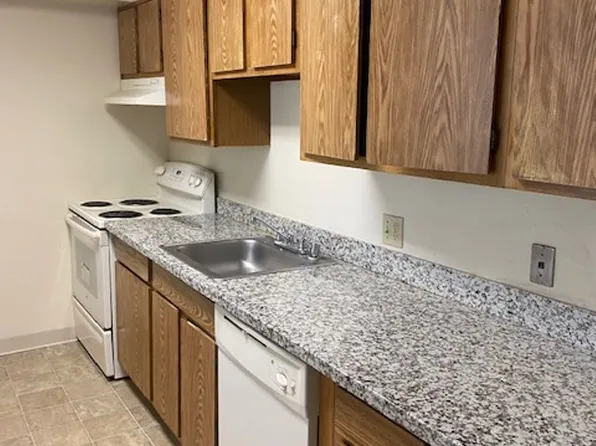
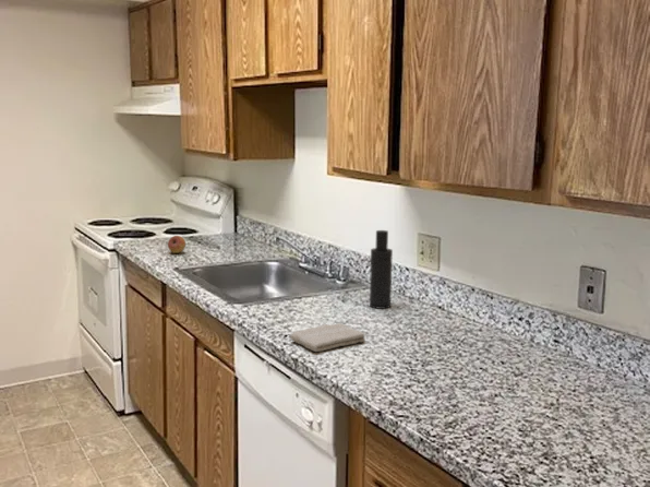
+ fruit (177, 243)
+ washcloth (328, 336)
+ atomizer (381, 269)
